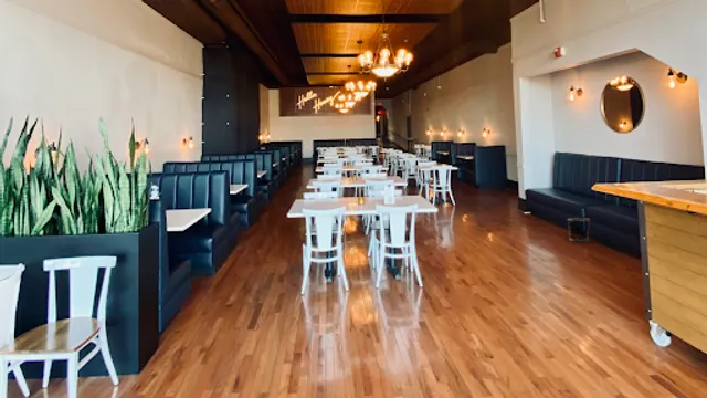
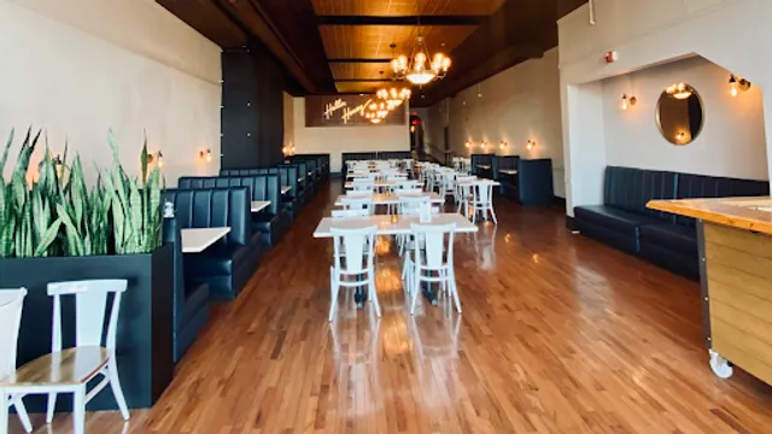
- waste bin (578, 229)
